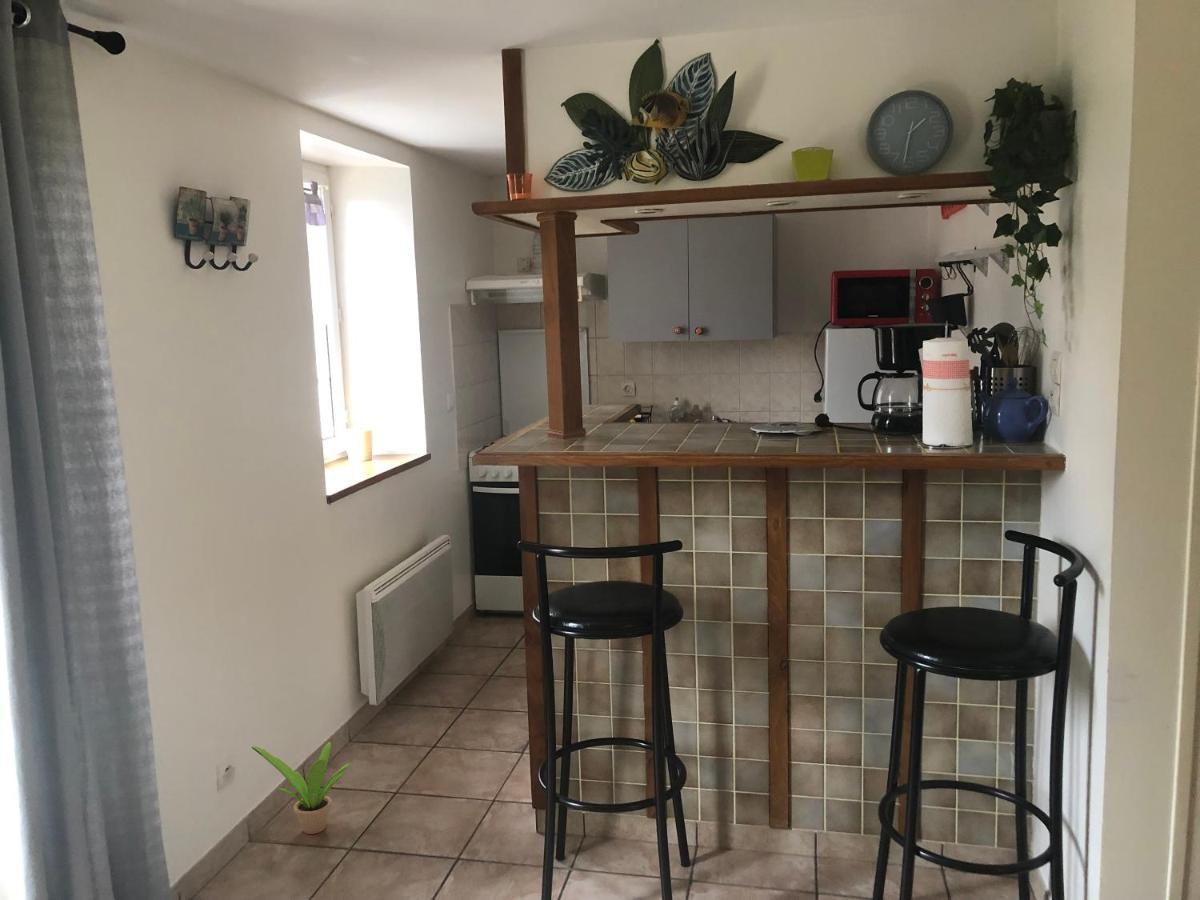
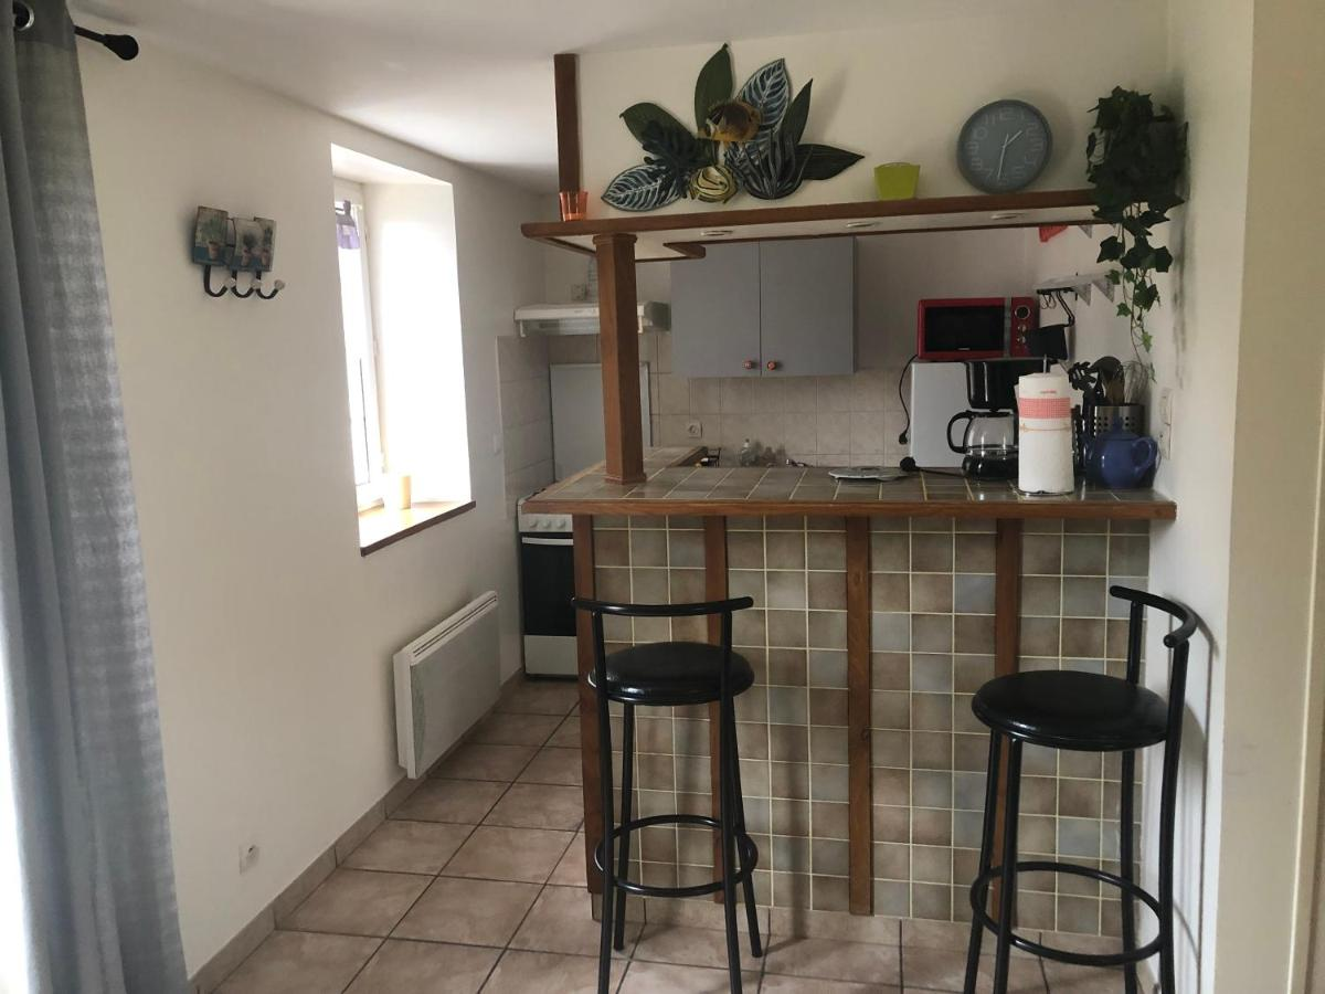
- potted plant (310, 783)
